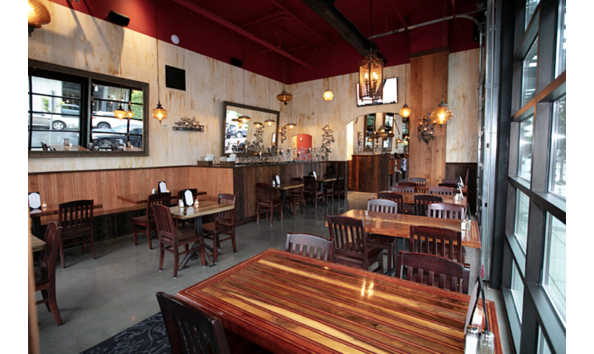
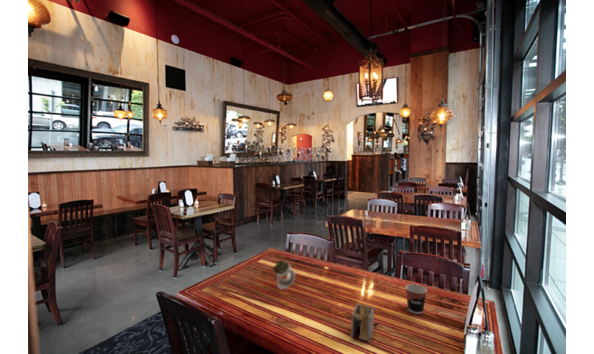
+ cup (415, 299)
+ succulent plant (283, 273)
+ napkin holder (362, 318)
